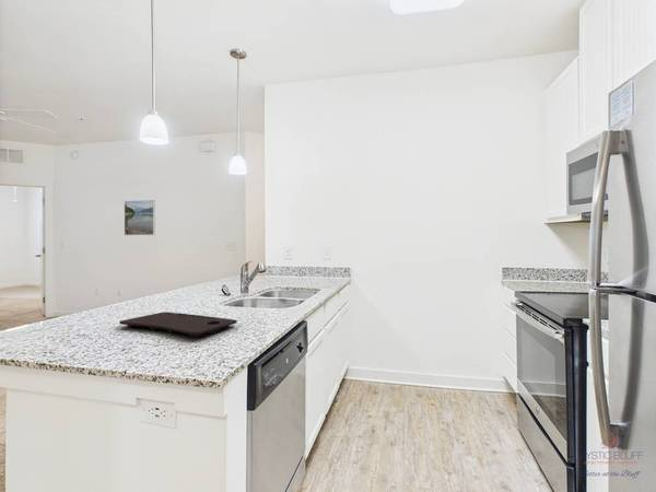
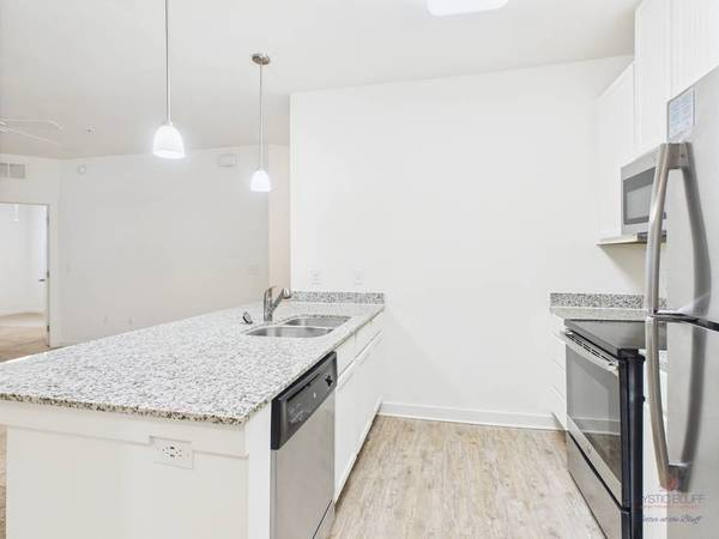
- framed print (139, 218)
- cutting board (178, 323)
